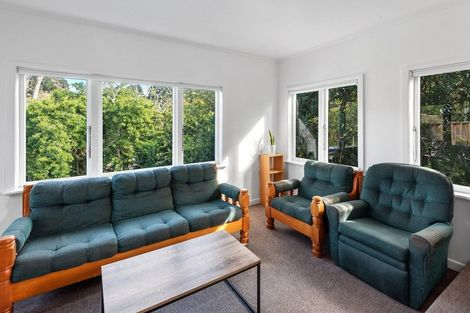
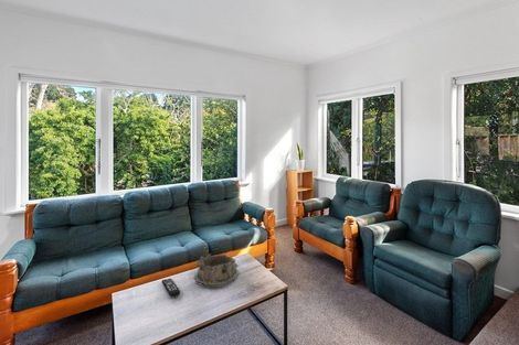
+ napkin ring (216, 267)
+ remote control (170, 287)
